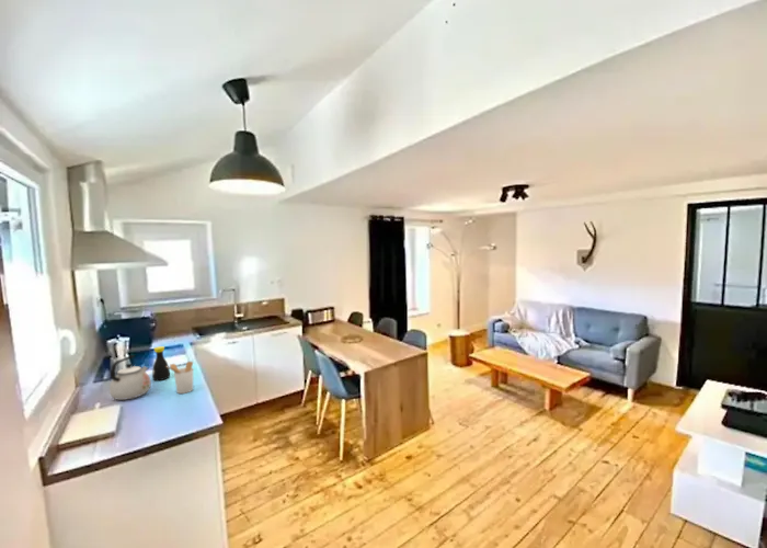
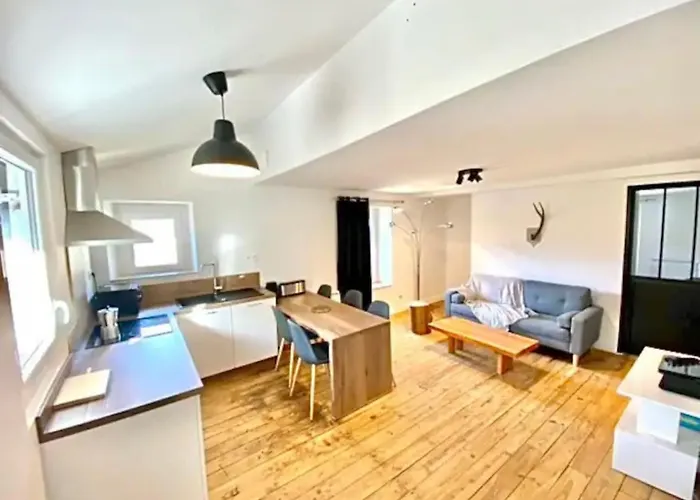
- kettle (129, 375)
- utensil holder (180, 377)
- bottle (160, 363)
